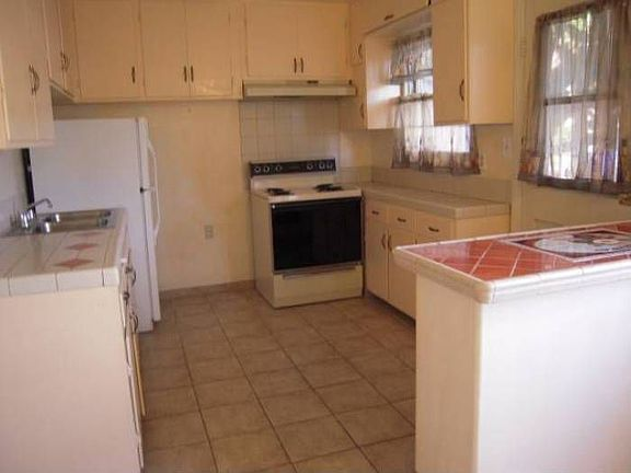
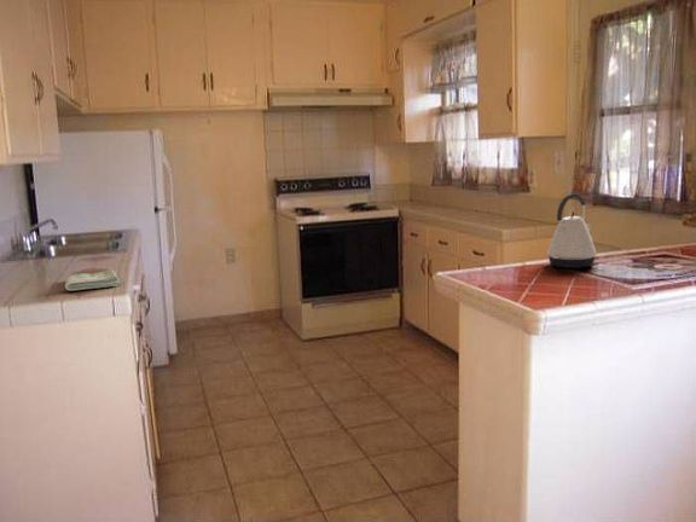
+ dish towel (92, 278)
+ kettle (573, 228)
